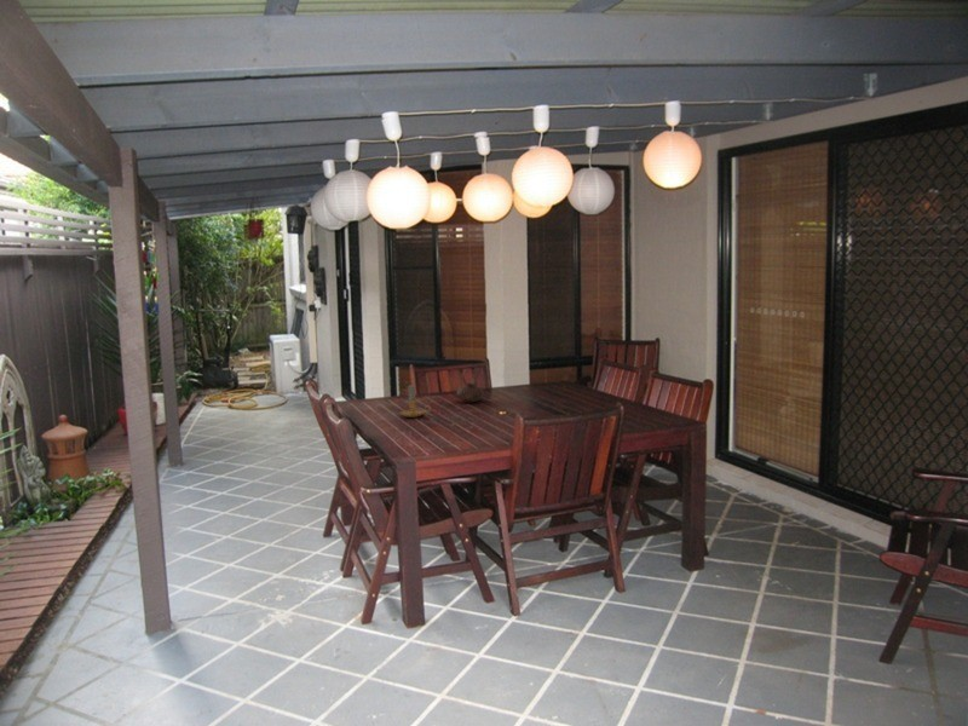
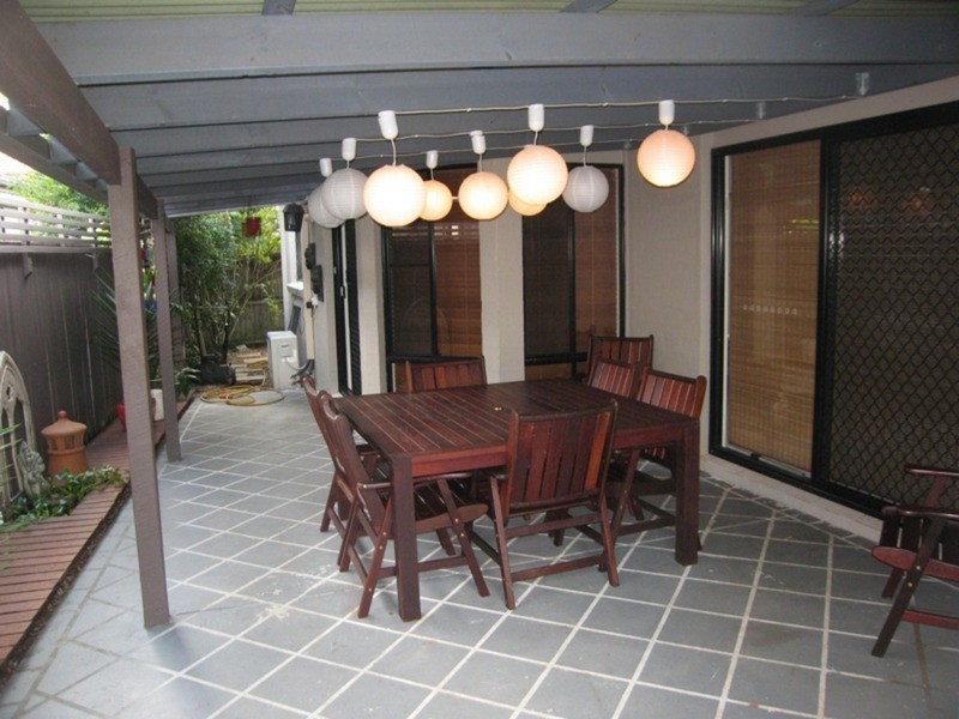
- teapot (471, 385)
- candle (414, 399)
